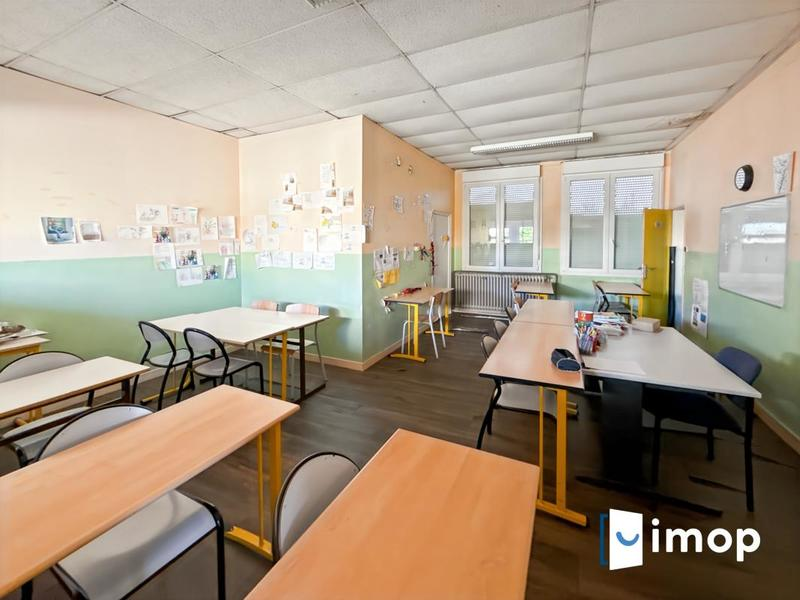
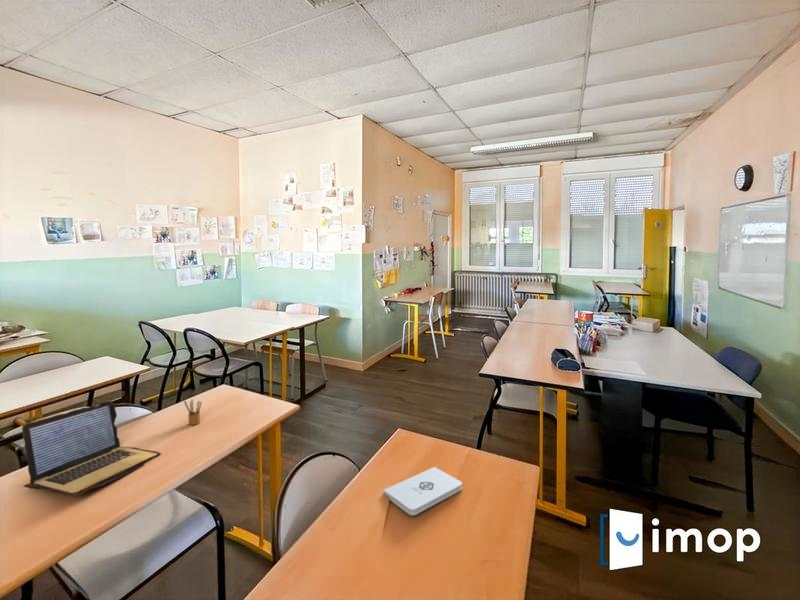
+ laptop (97, 442)
+ pencil box (193, 411)
+ notepad (424, 489)
